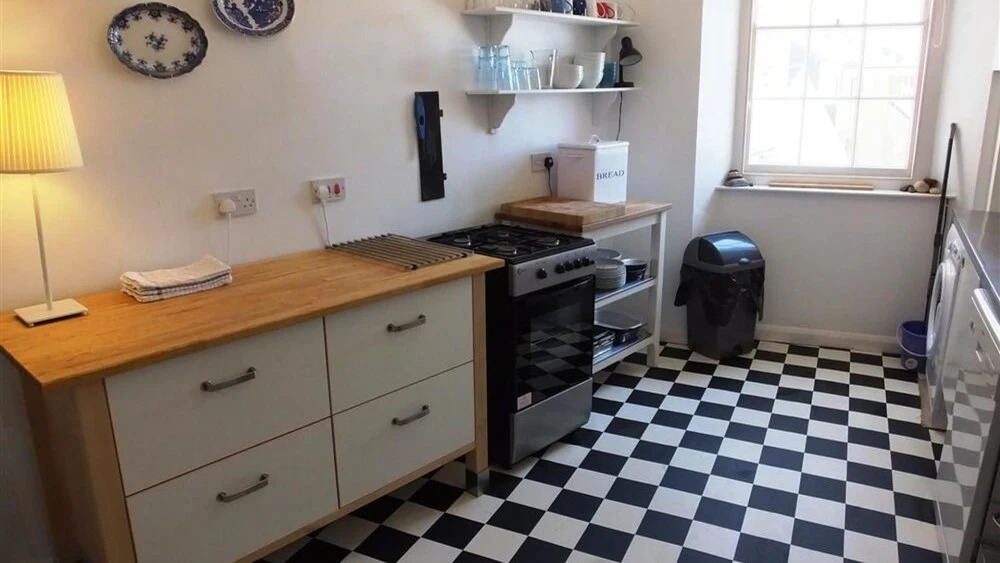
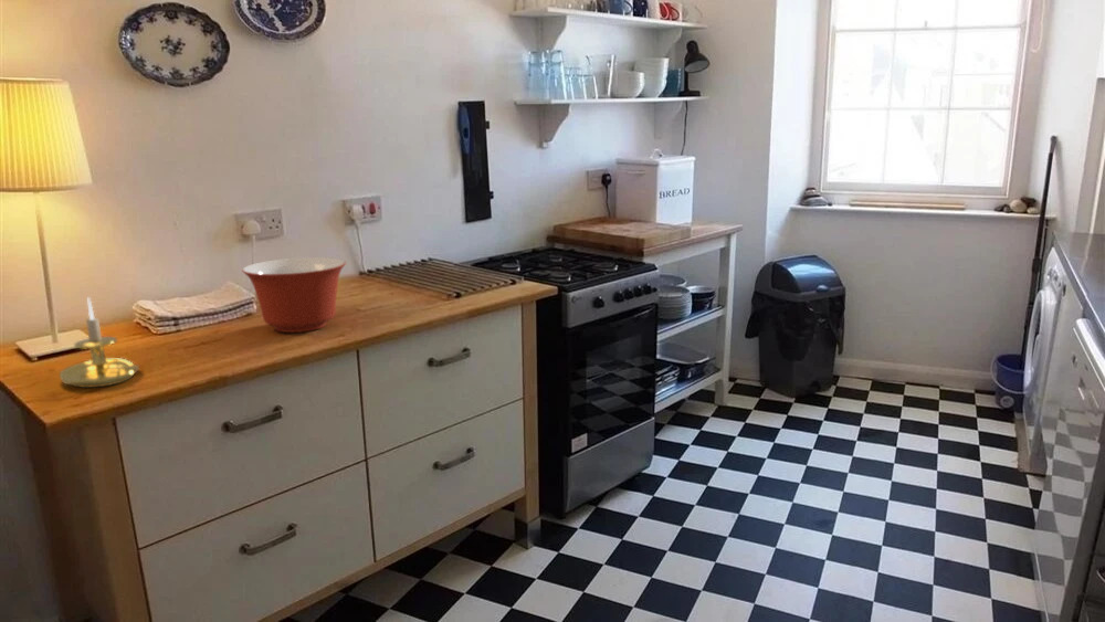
+ candle holder (97, 338)
+ mixing bowl (297, 295)
